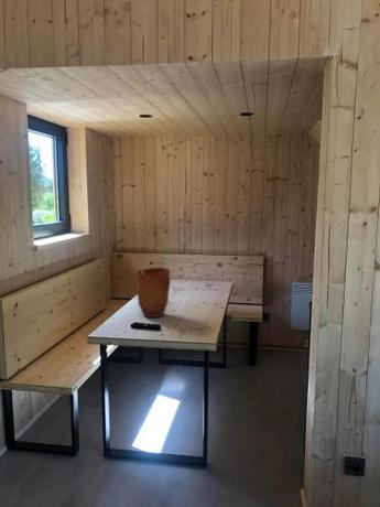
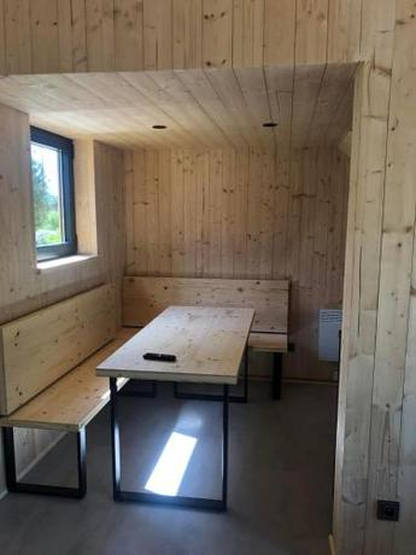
- vase (153, 292)
